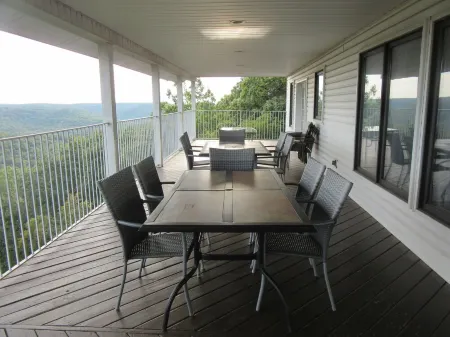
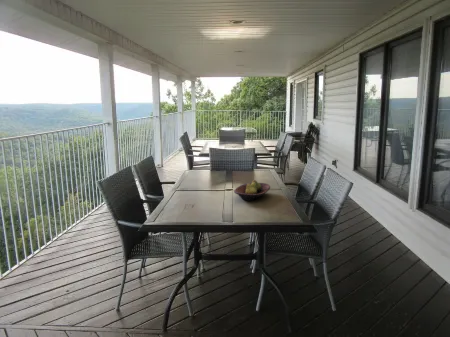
+ fruit bowl (252, 189)
